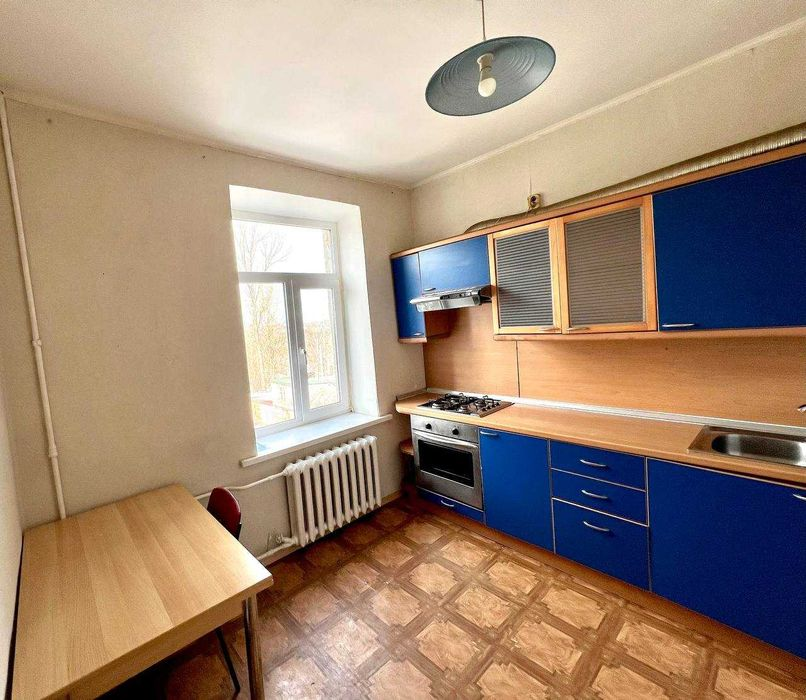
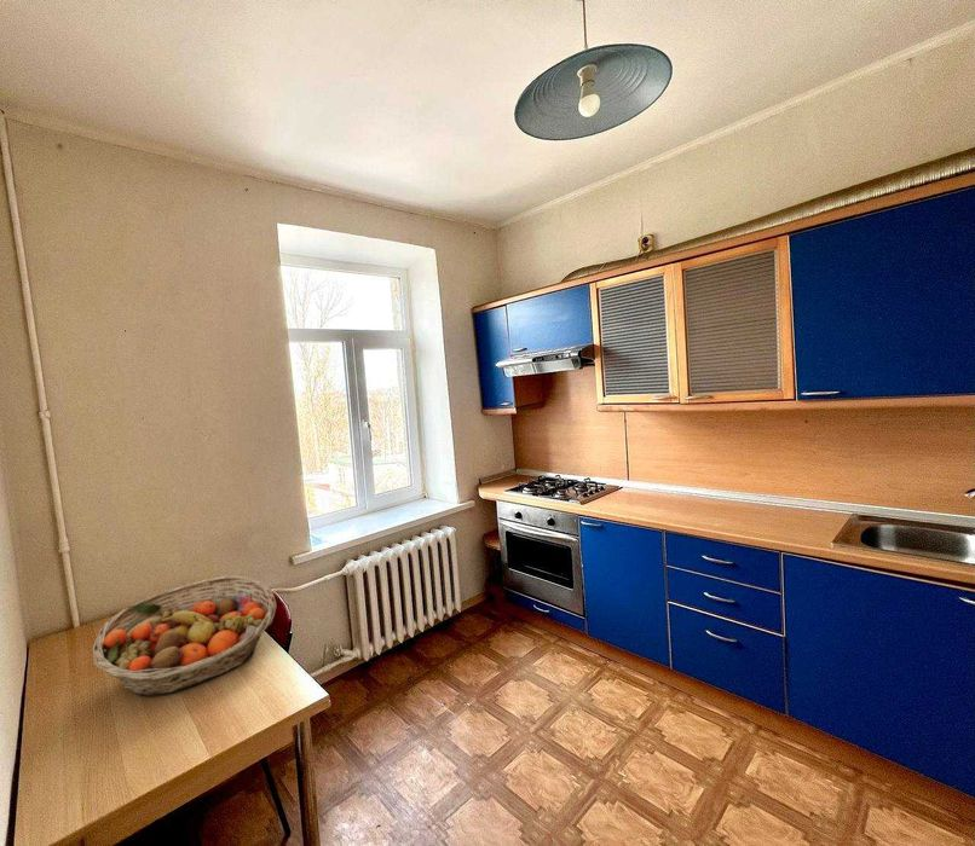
+ fruit basket (194, 631)
